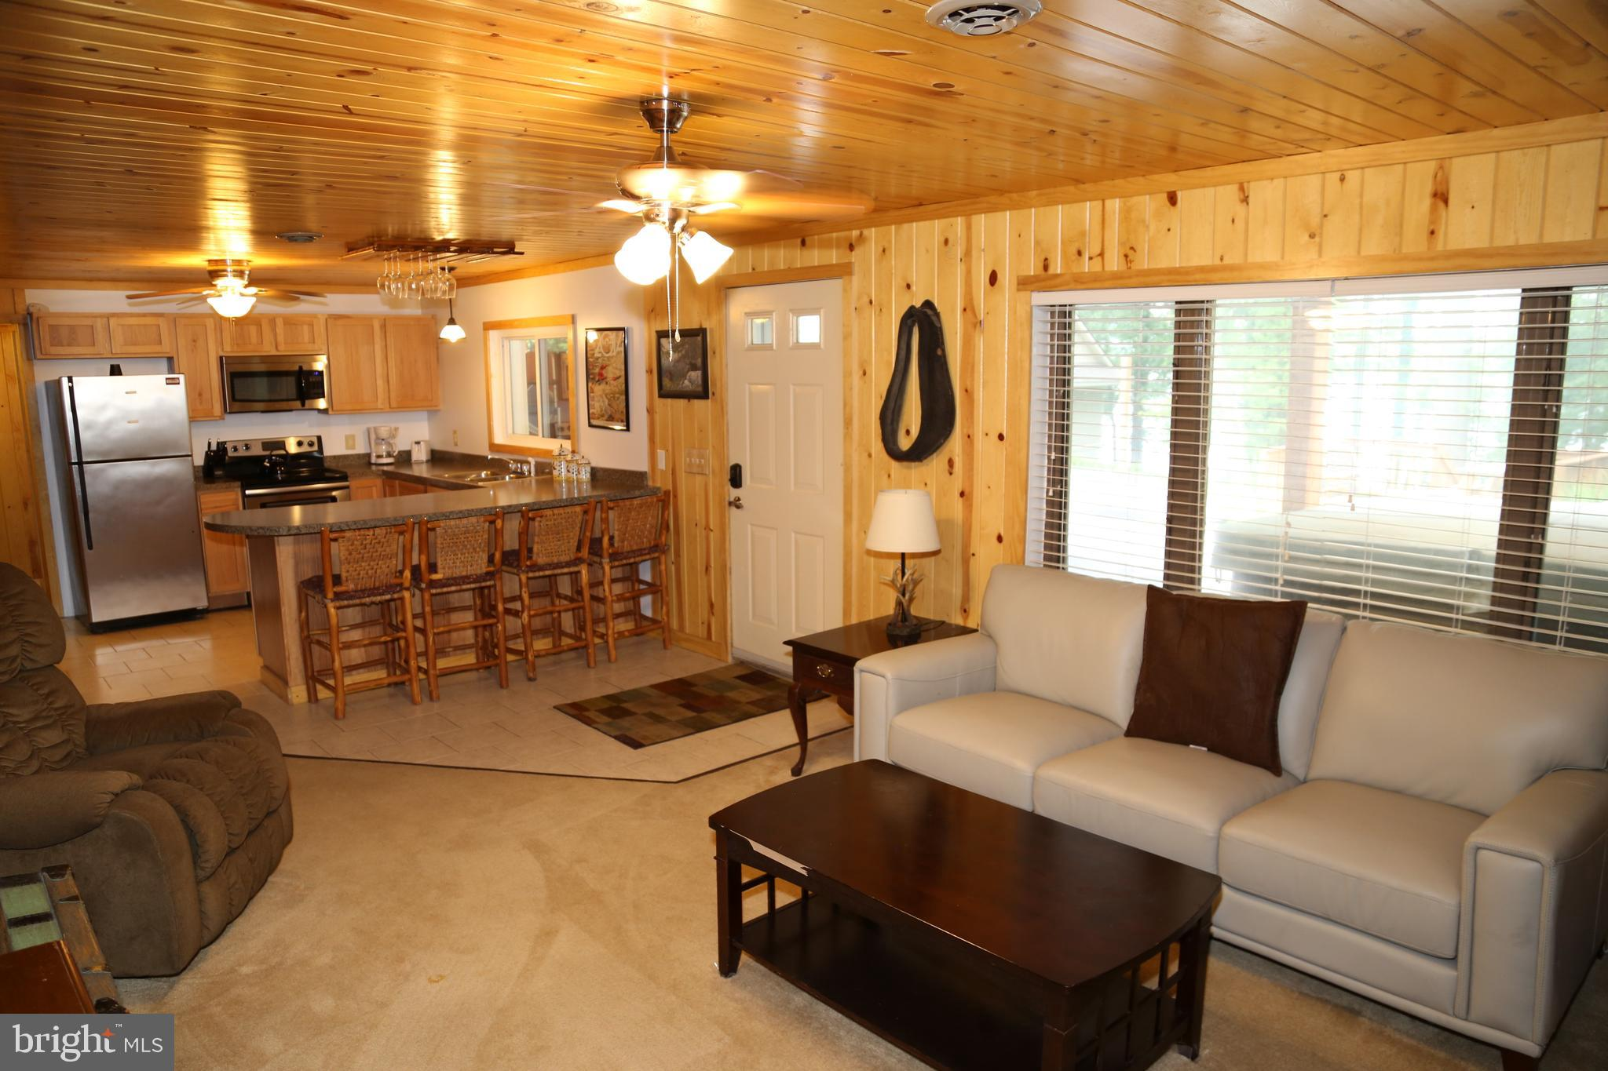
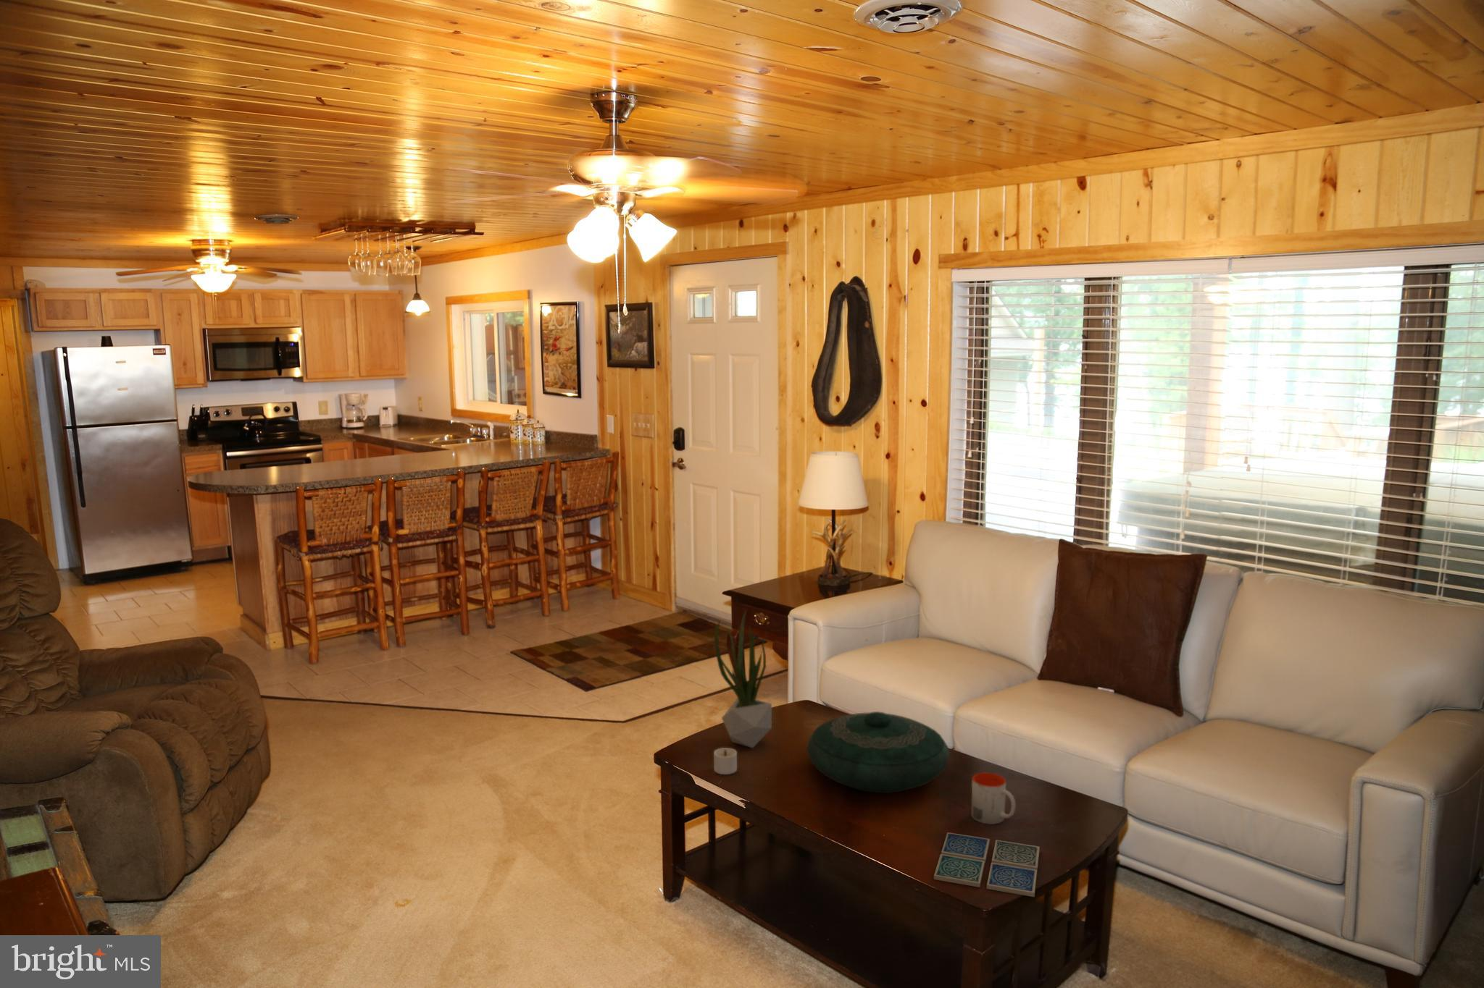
+ potted plant (741, 680)
+ drink coaster (985, 862)
+ candle (720, 761)
+ mug (994, 799)
+ decorative bowl (877, 744)
